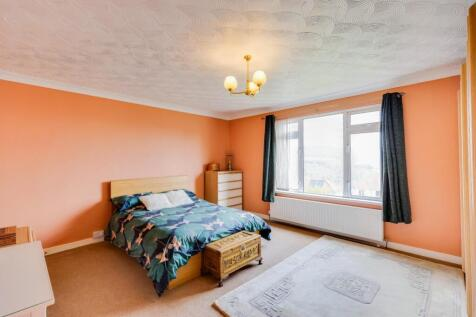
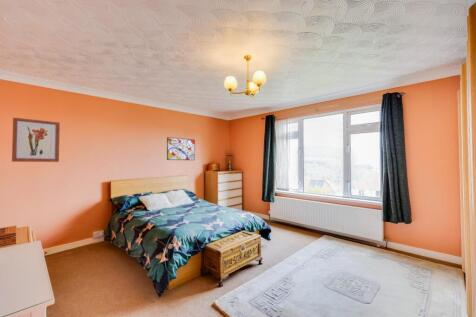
+ wall art (181, 149)
+ wall art (37, 141)
